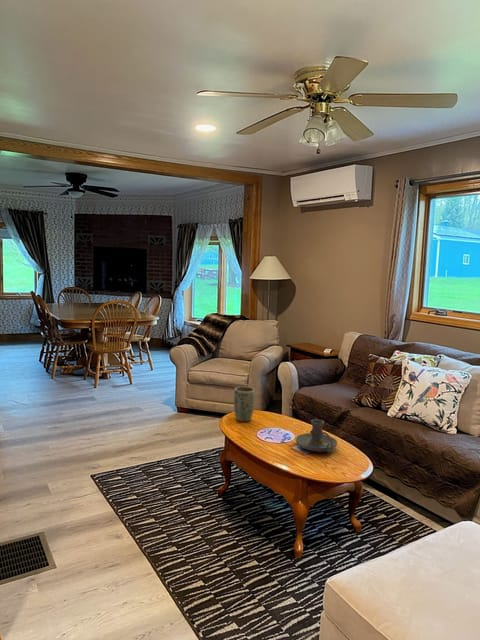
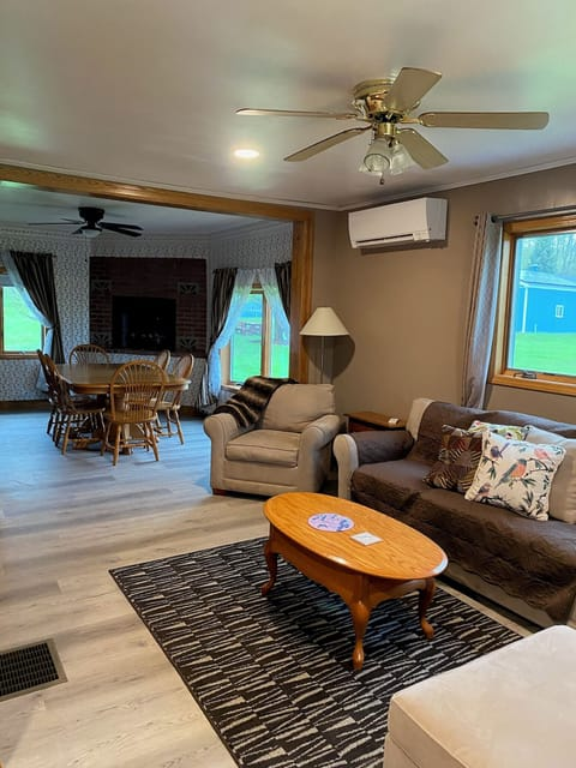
- candle holder (319, 436)
- plant pot (244, 404)
